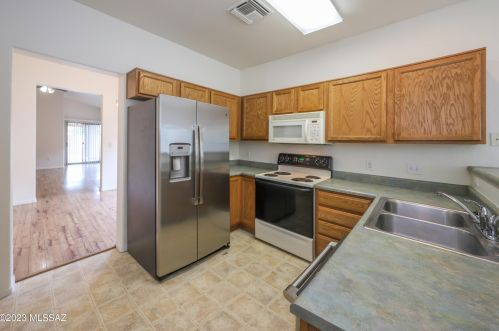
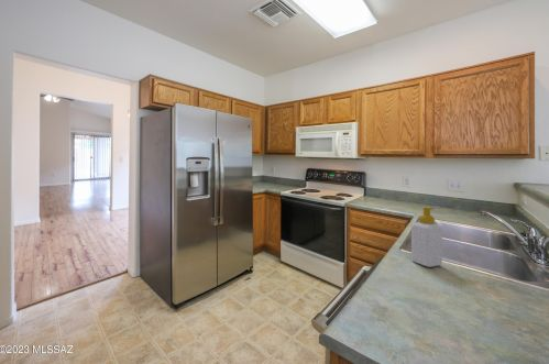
+ soap bottle (426, 235)
